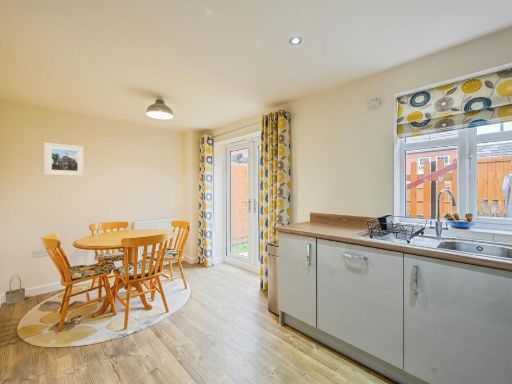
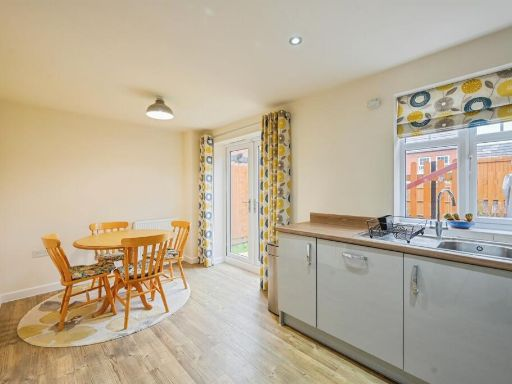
- basket (15, 290)
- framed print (64, 160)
